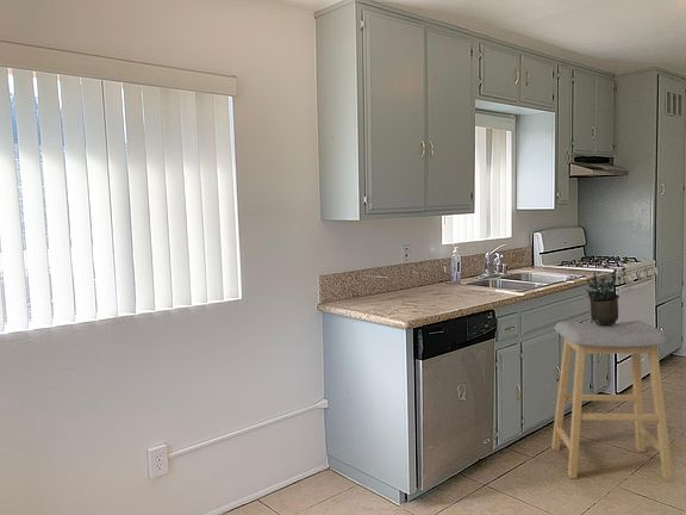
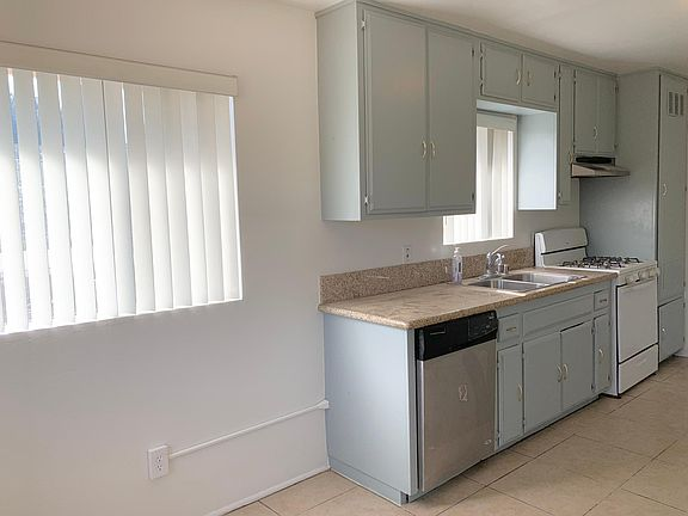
- potted plant (606, 291)
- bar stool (607, 395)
